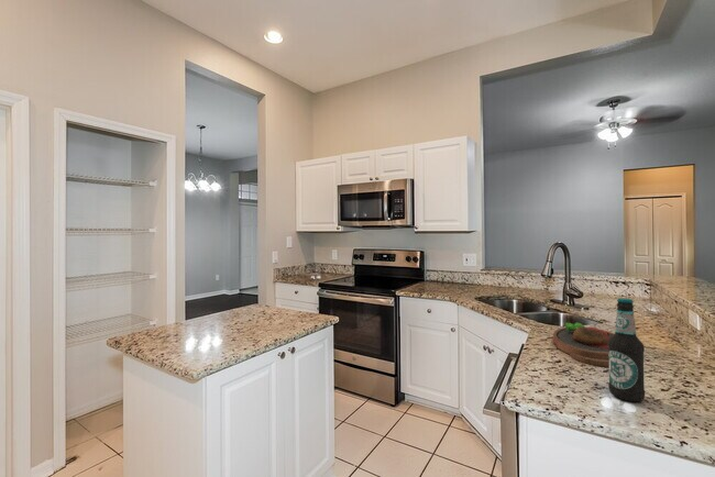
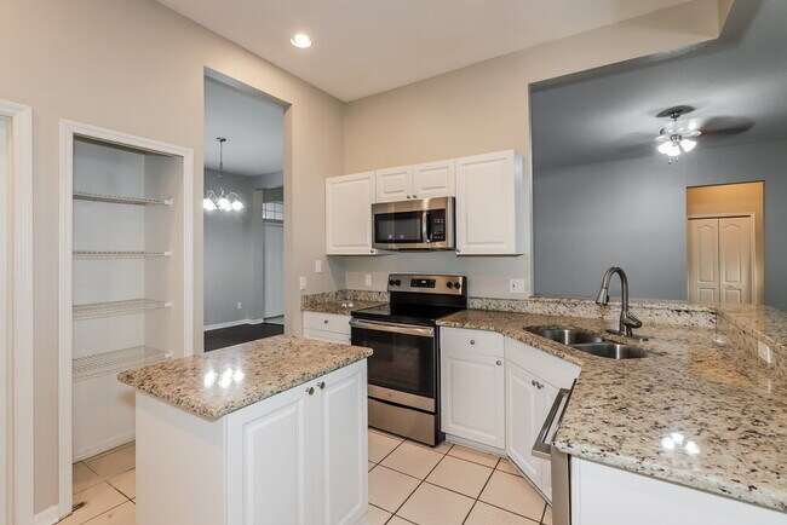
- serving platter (590, 335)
- bottle (625, 347)
